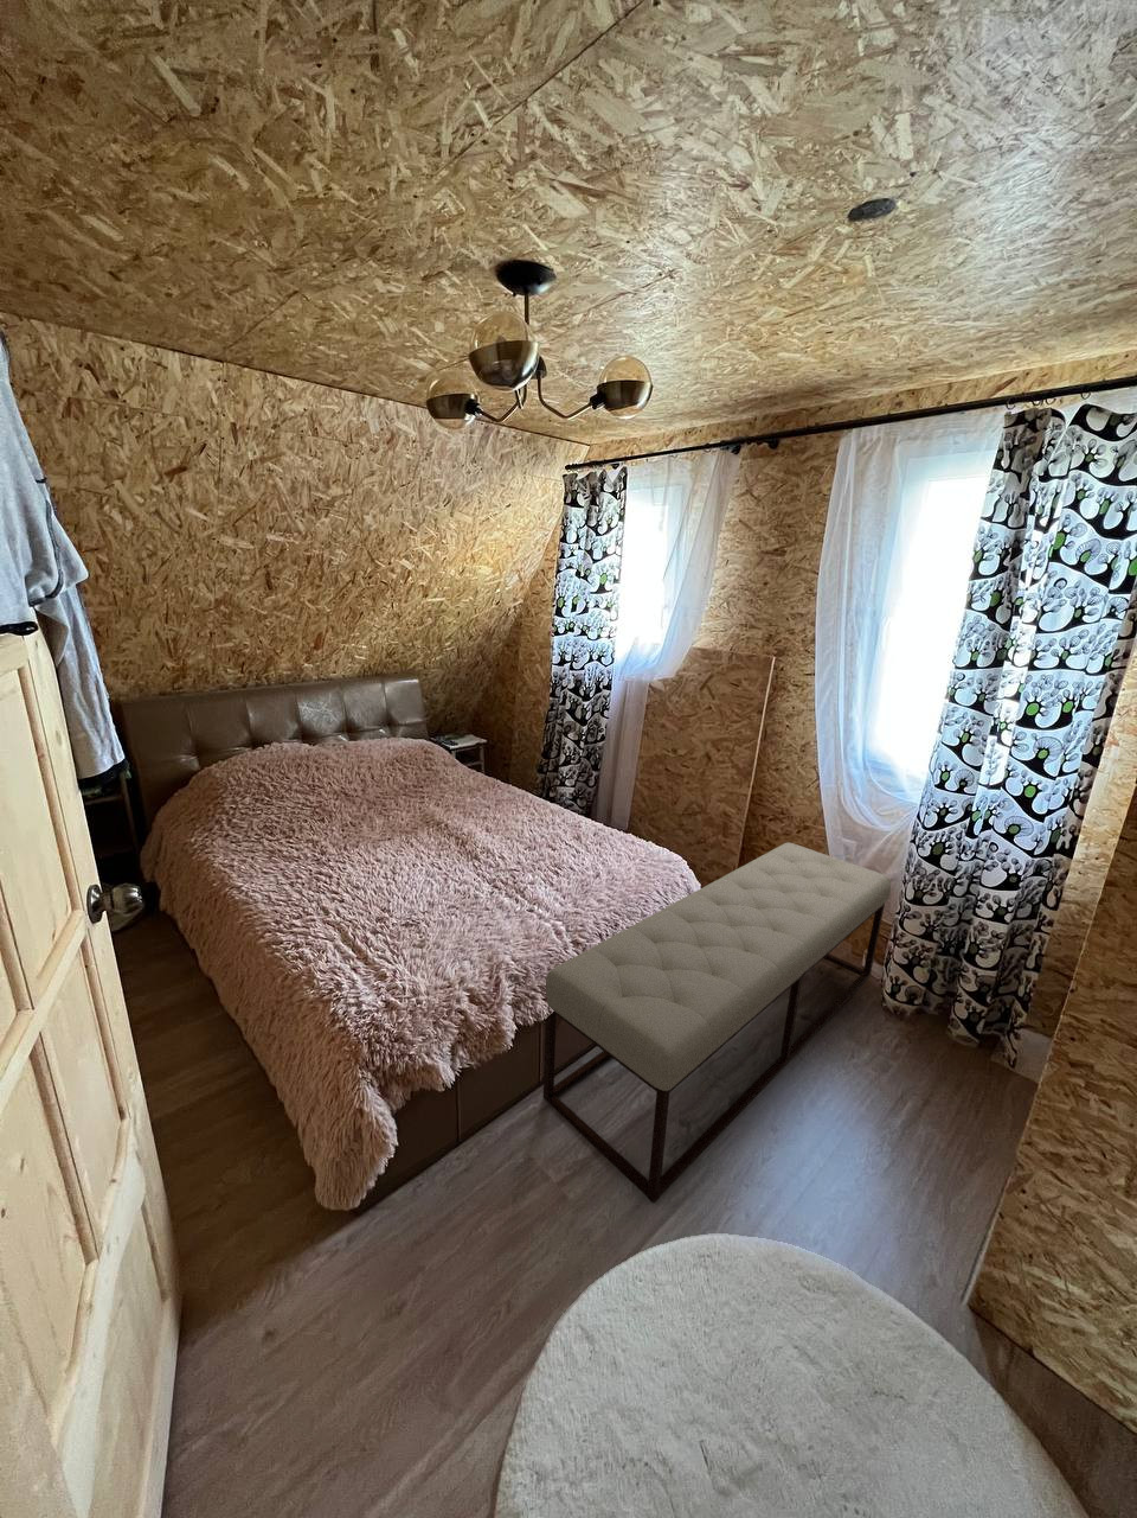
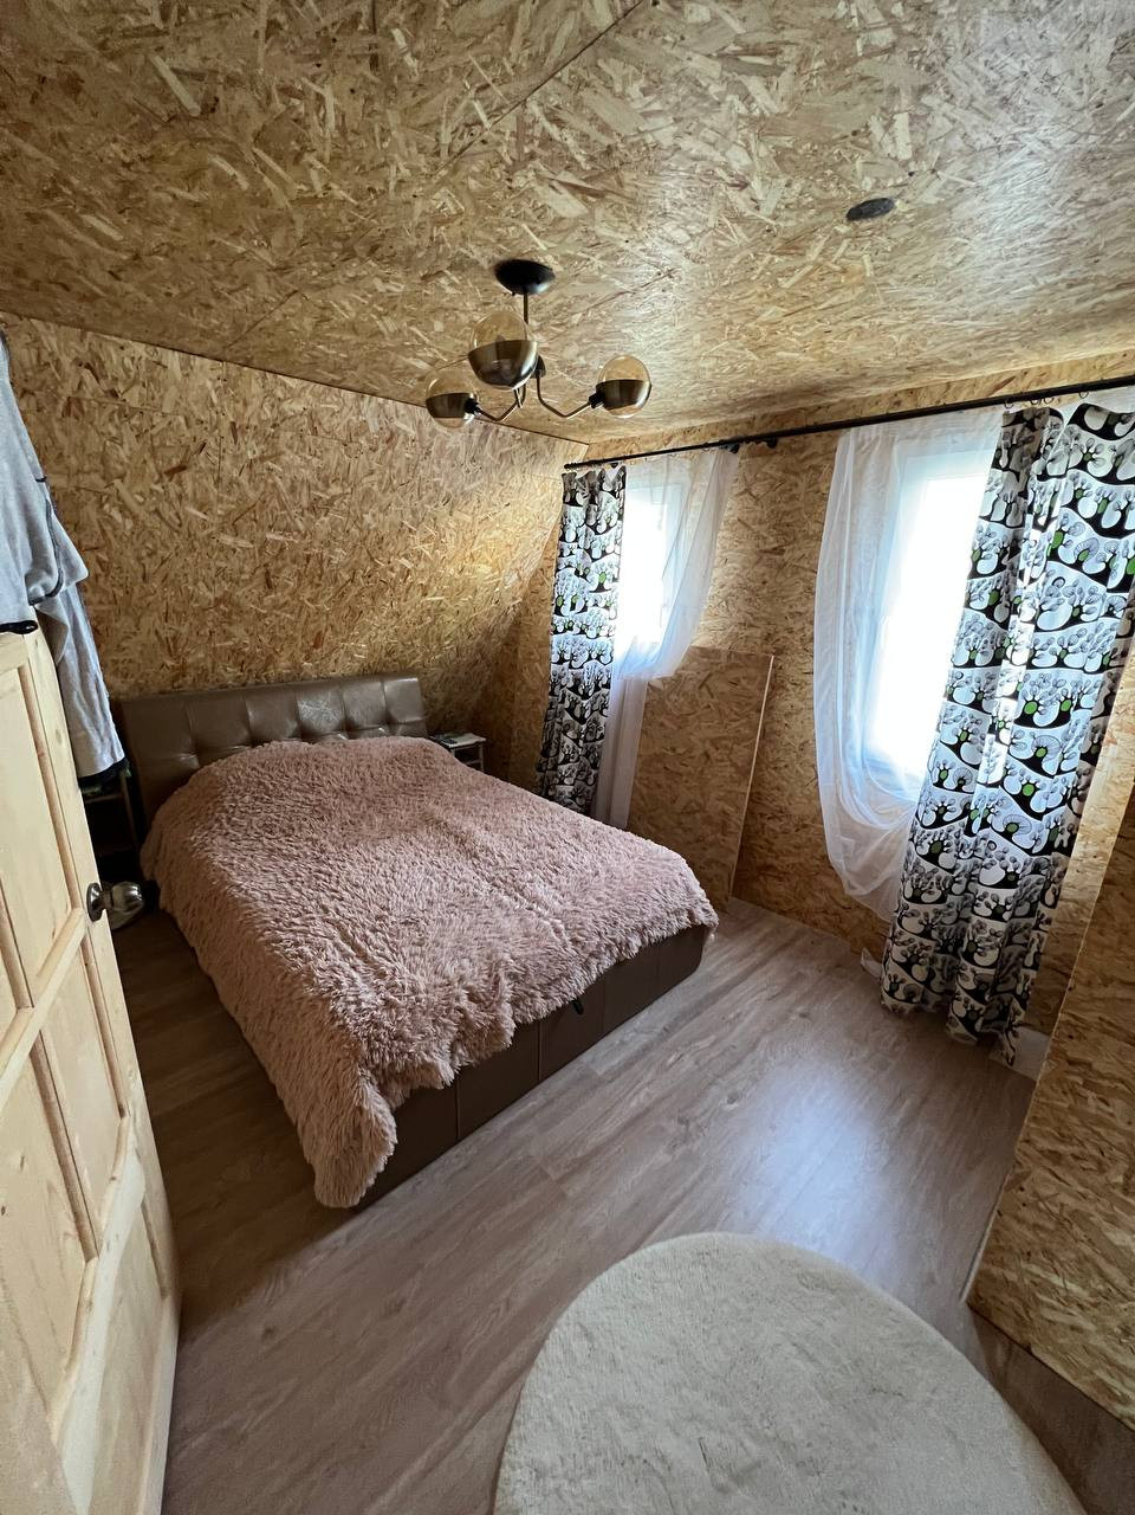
- bench (737, 973)
